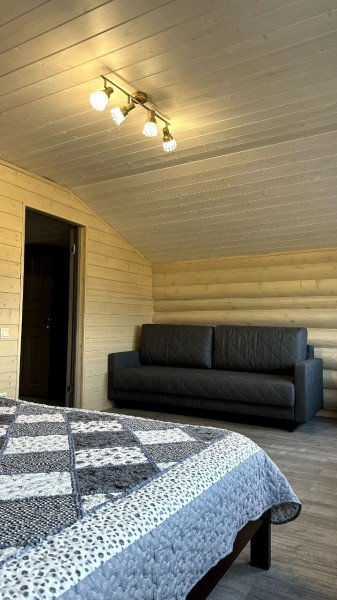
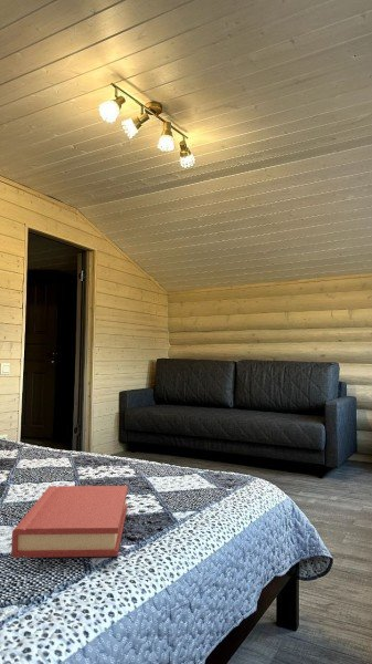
+ hardback book (77, 516)
